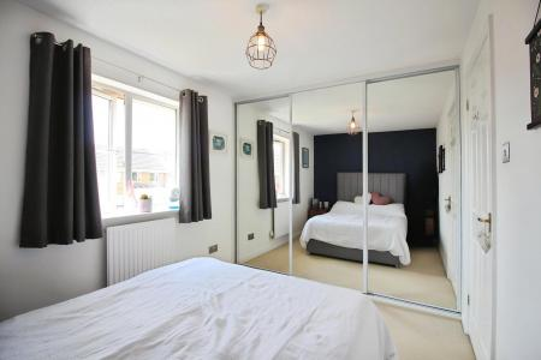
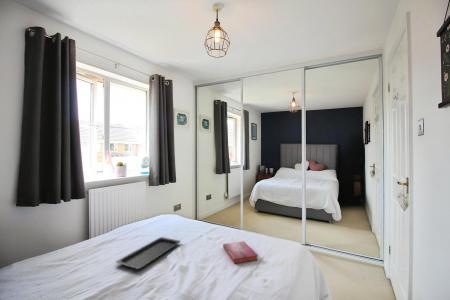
+ serving tray (151, 252)
+ hardback book (239, 251)
